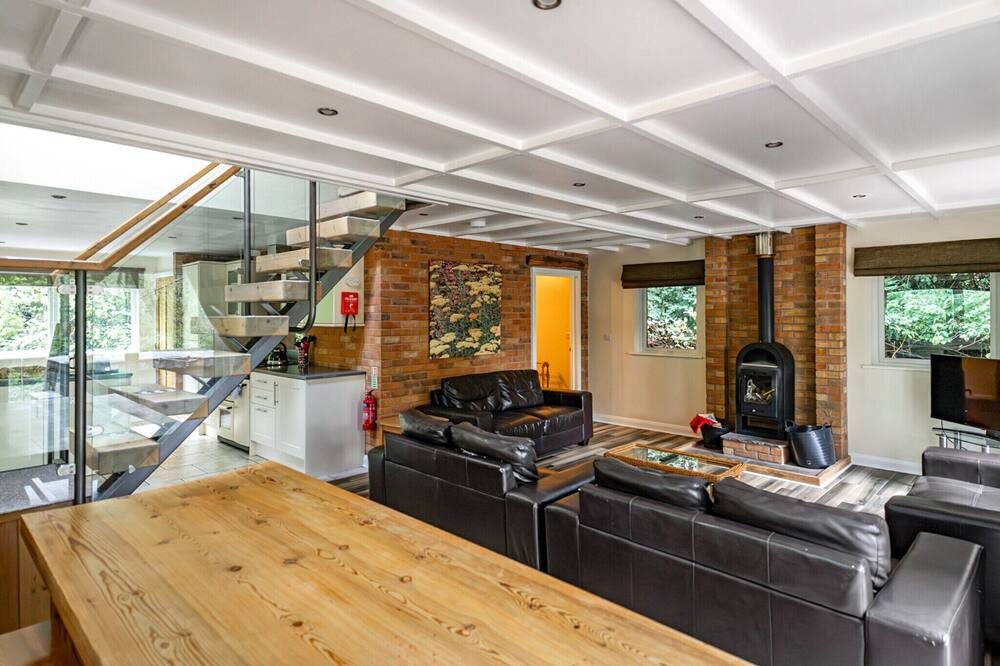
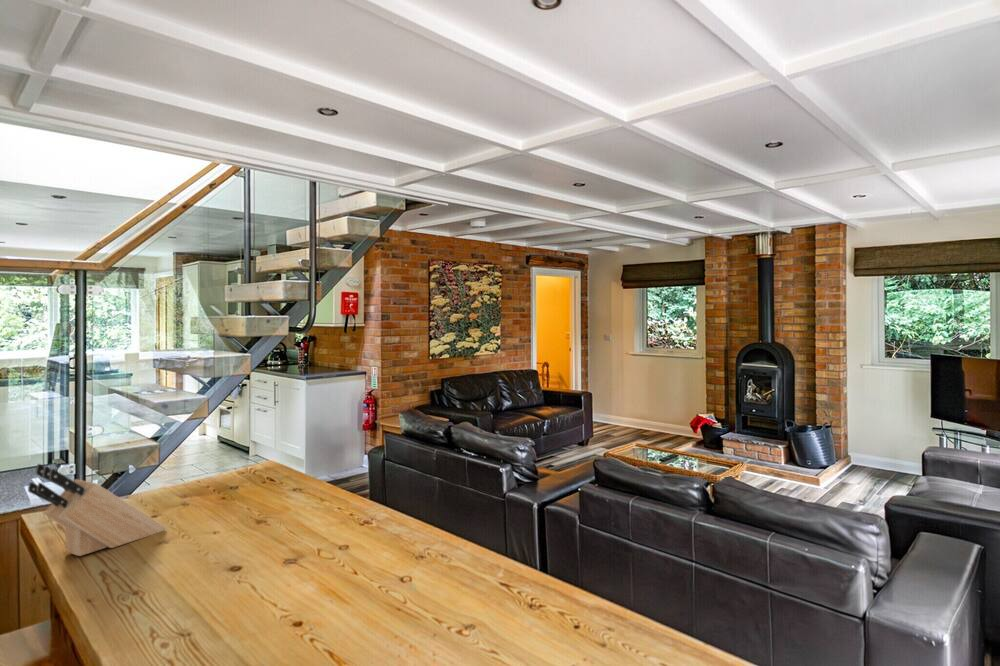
+ knife block (99, 500)
